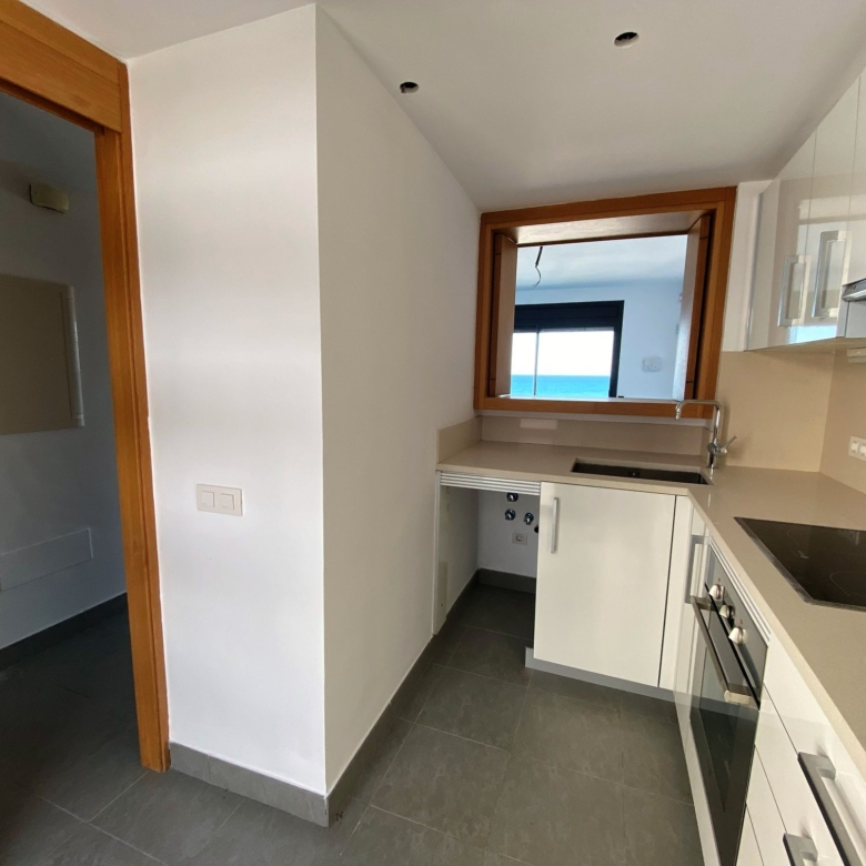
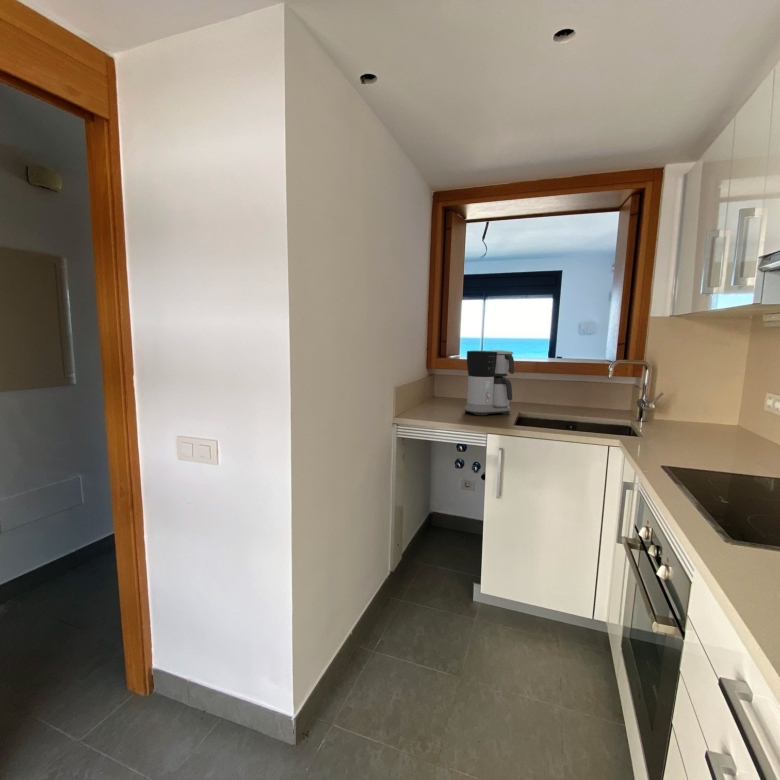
+ coffee maker (491, 381)
